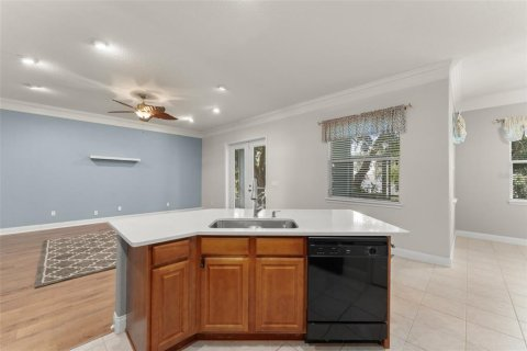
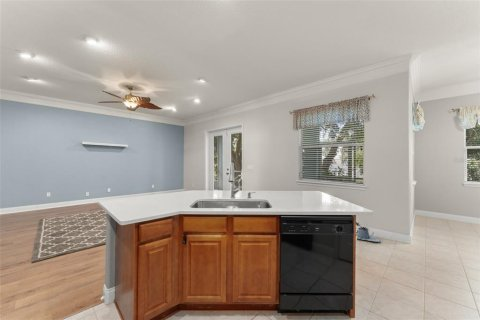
+ watering can (364, 232)
